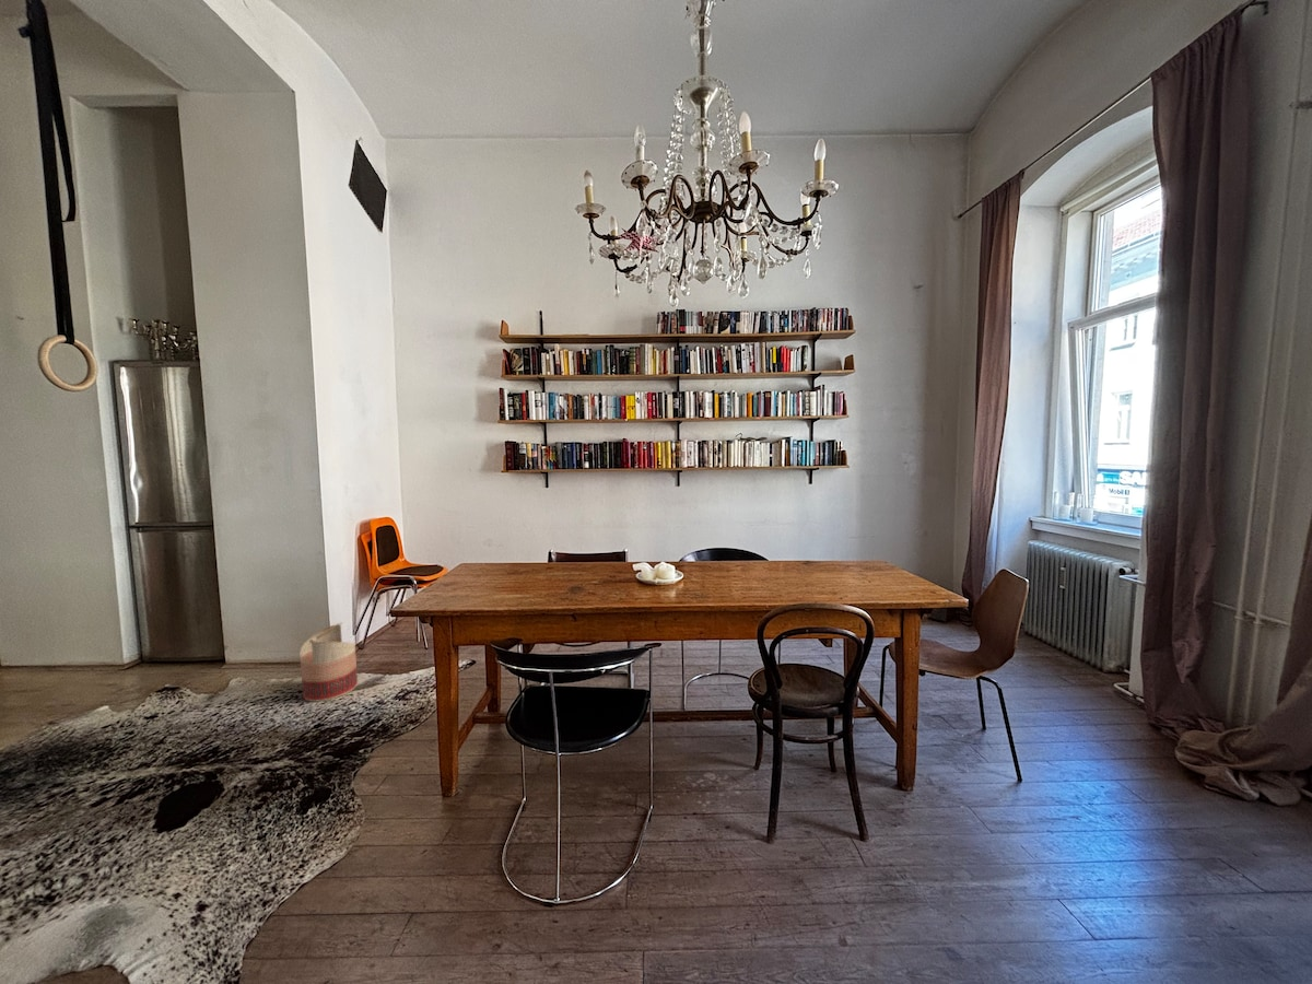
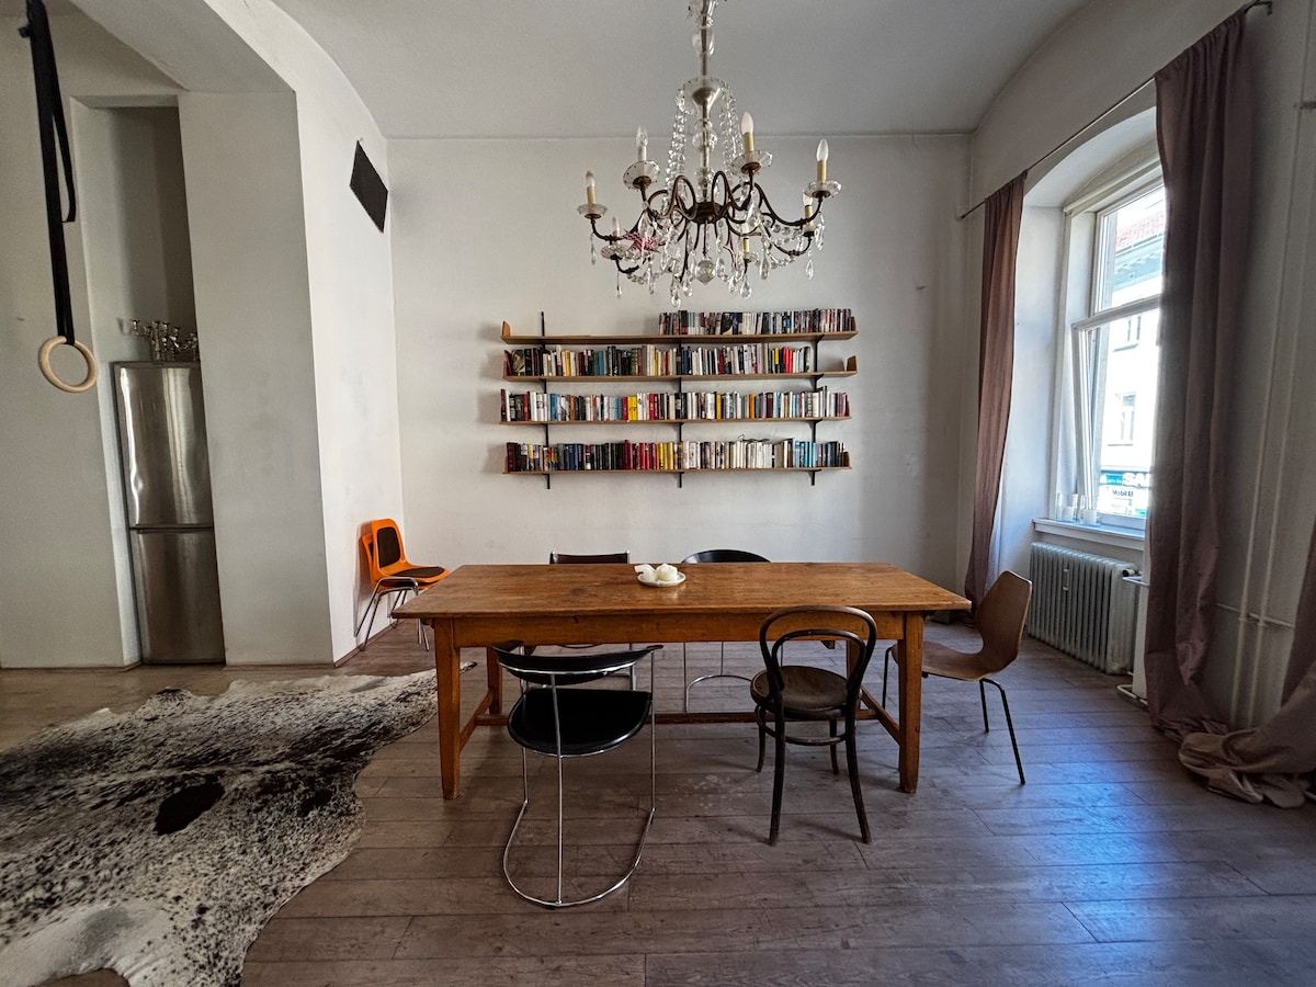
- basket (328, 660)
